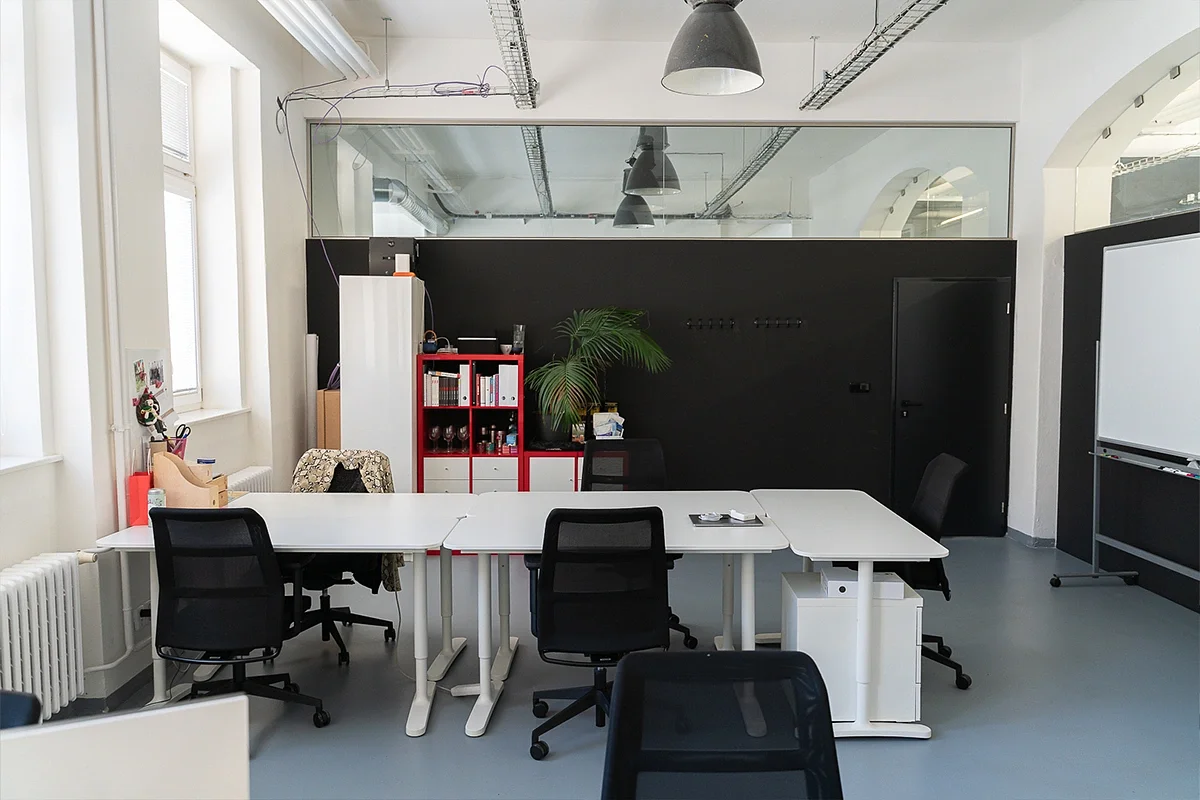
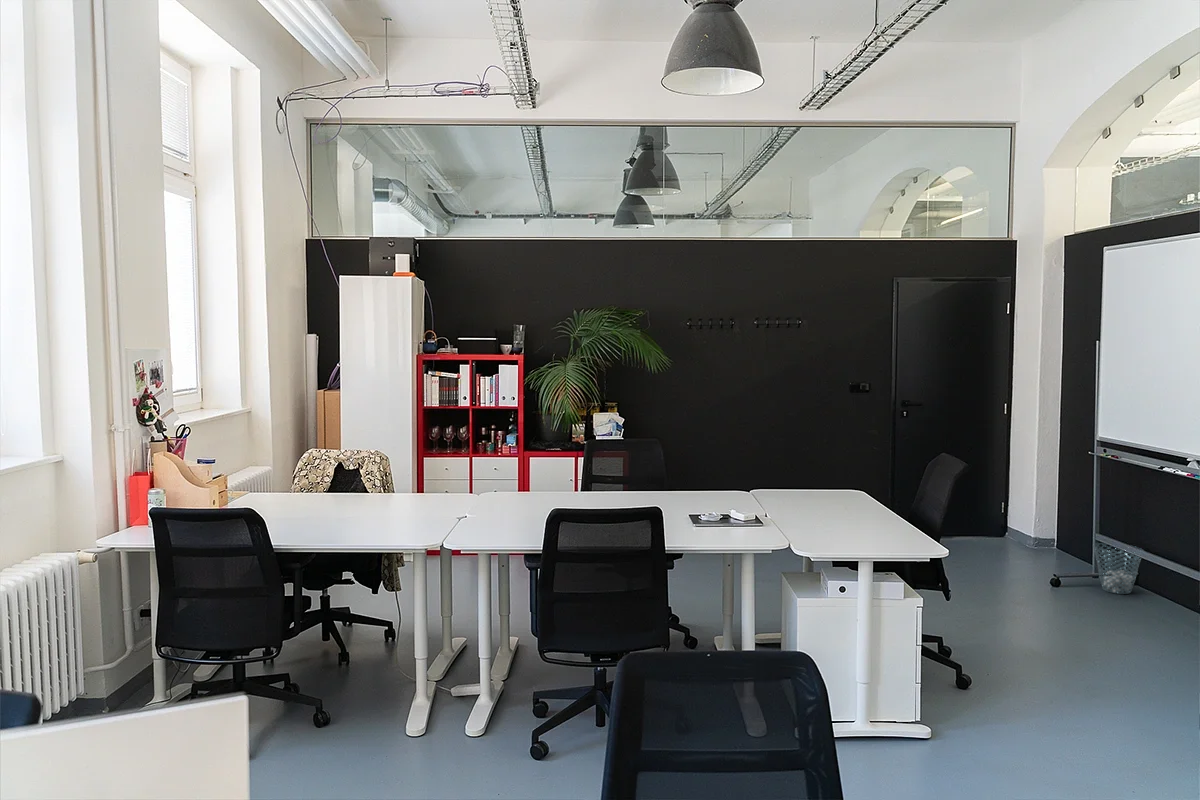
+ waste basket (1117, 569)
